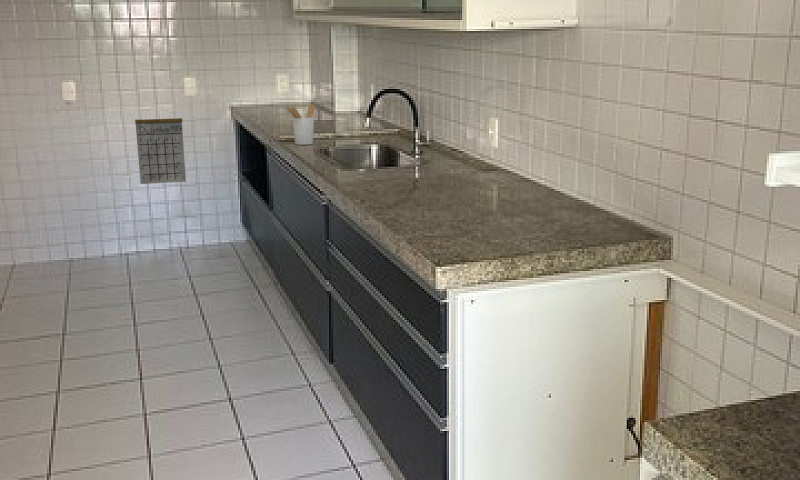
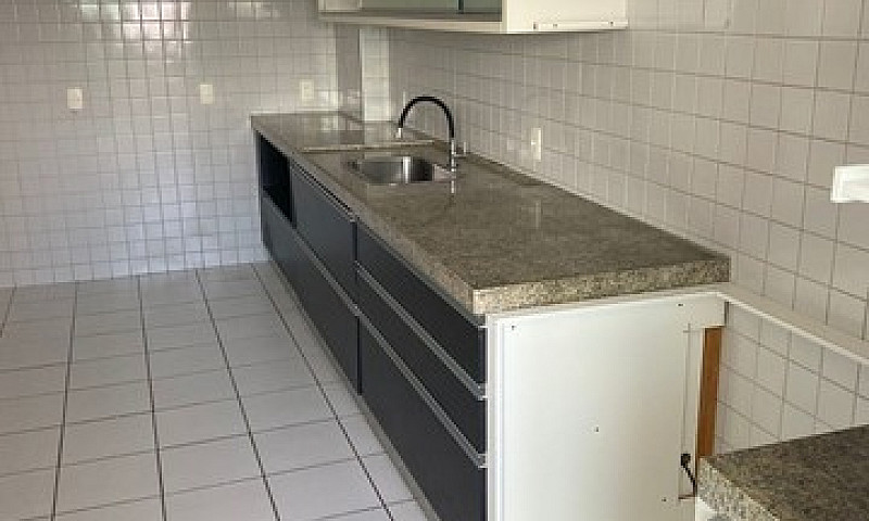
- utensil holder (299, 124)
- calendar (160, 143)
